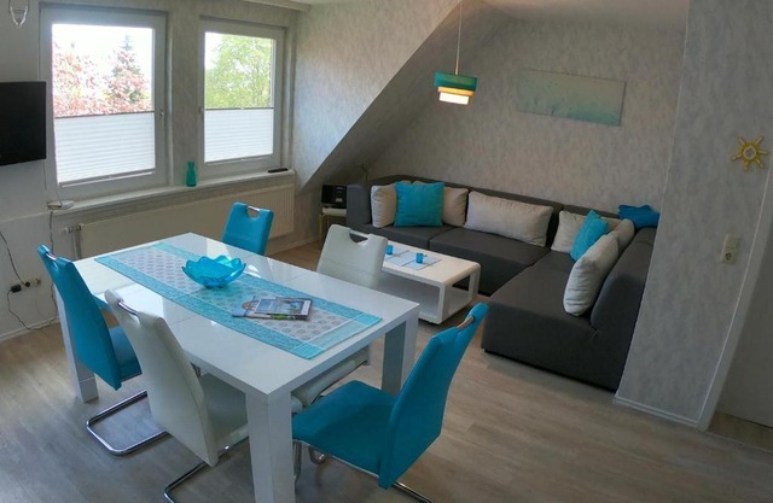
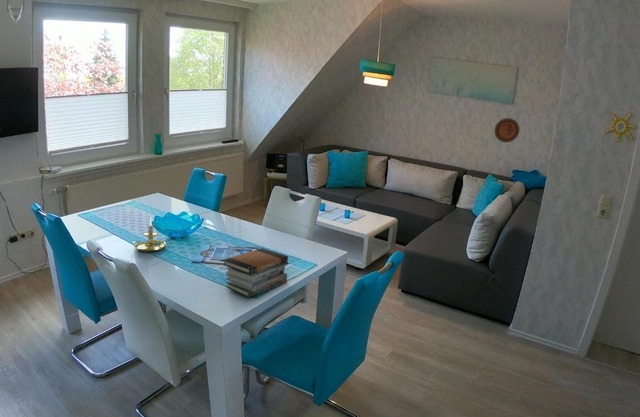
+ candle holder (148, 233)
+ book stack (256, 271)
+ decorative plate (506, 130)
